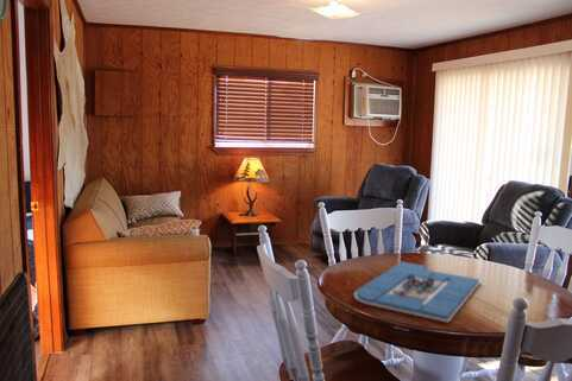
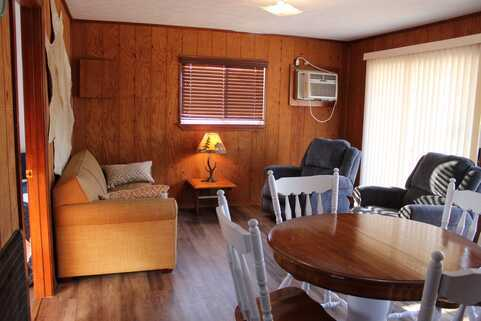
- board game (420, 282)
